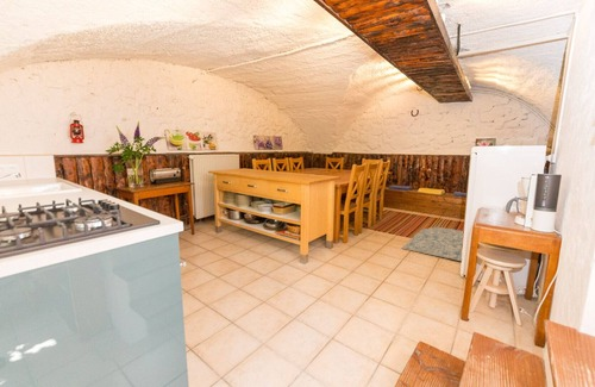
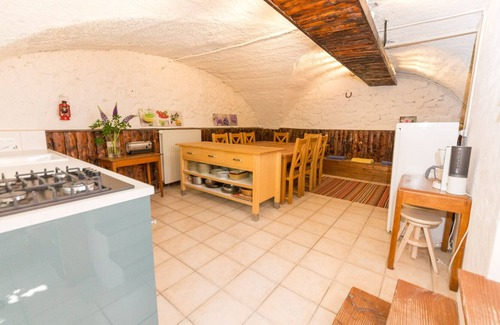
- rug (439, 239)
